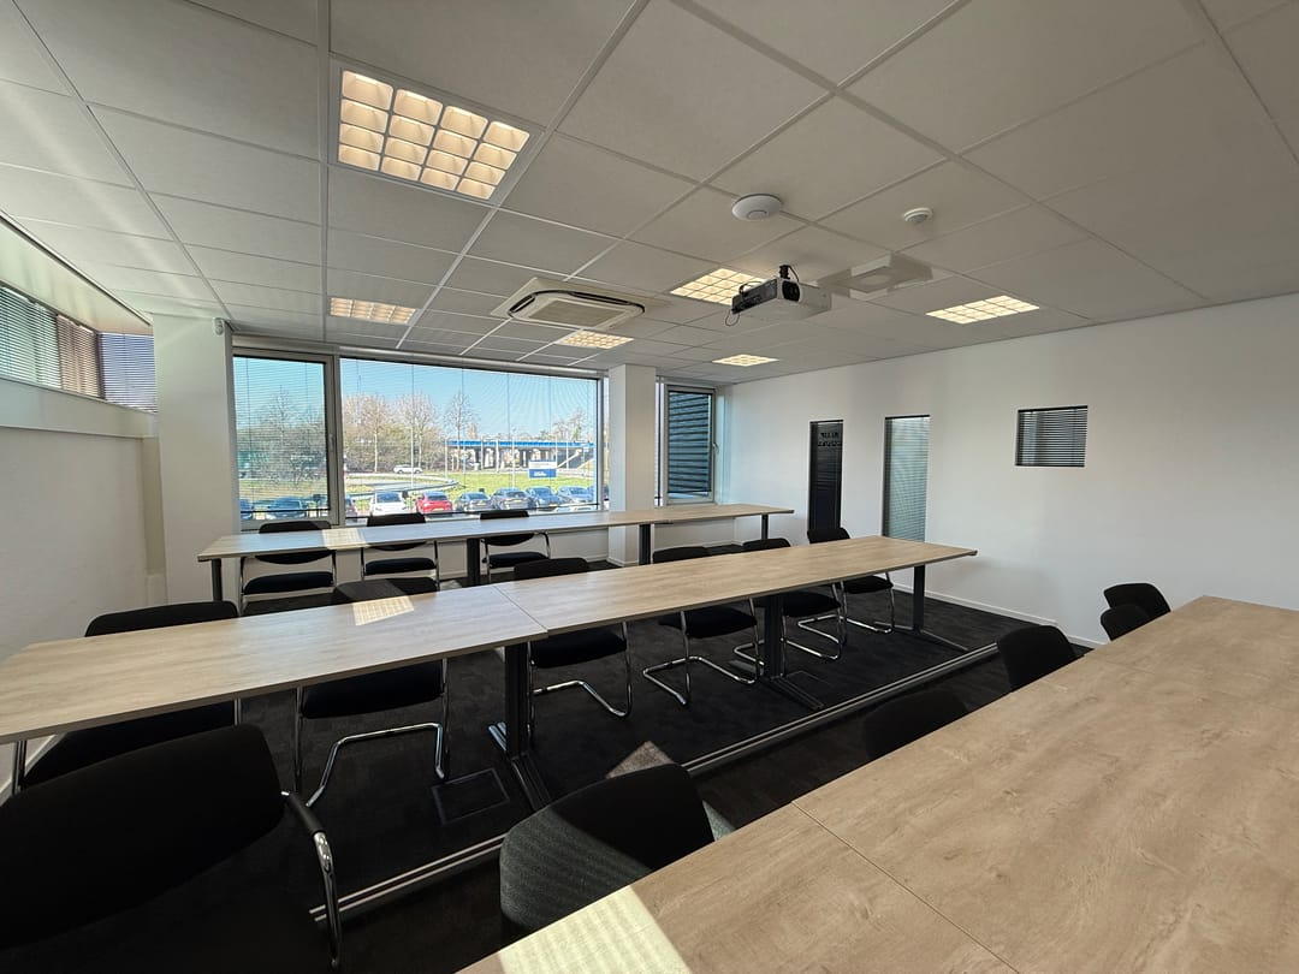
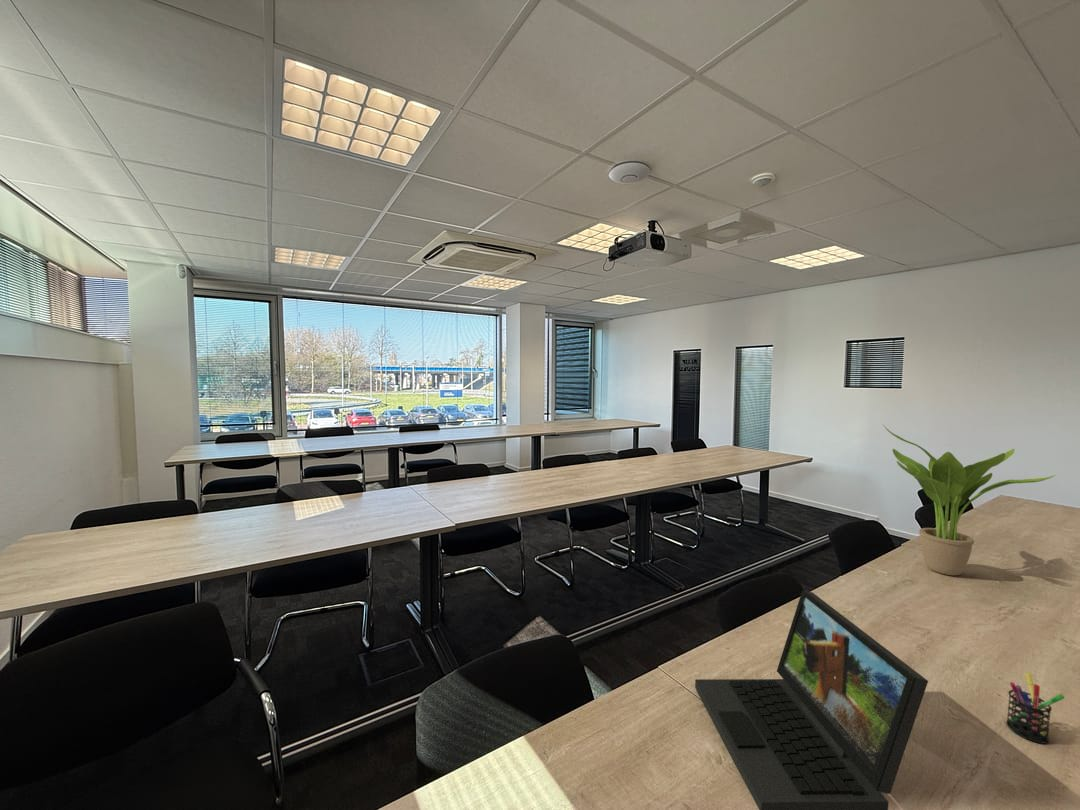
+ laptop (791, 682)
+ pen holder (1034, 706)
+ potted plant (948, 501)
